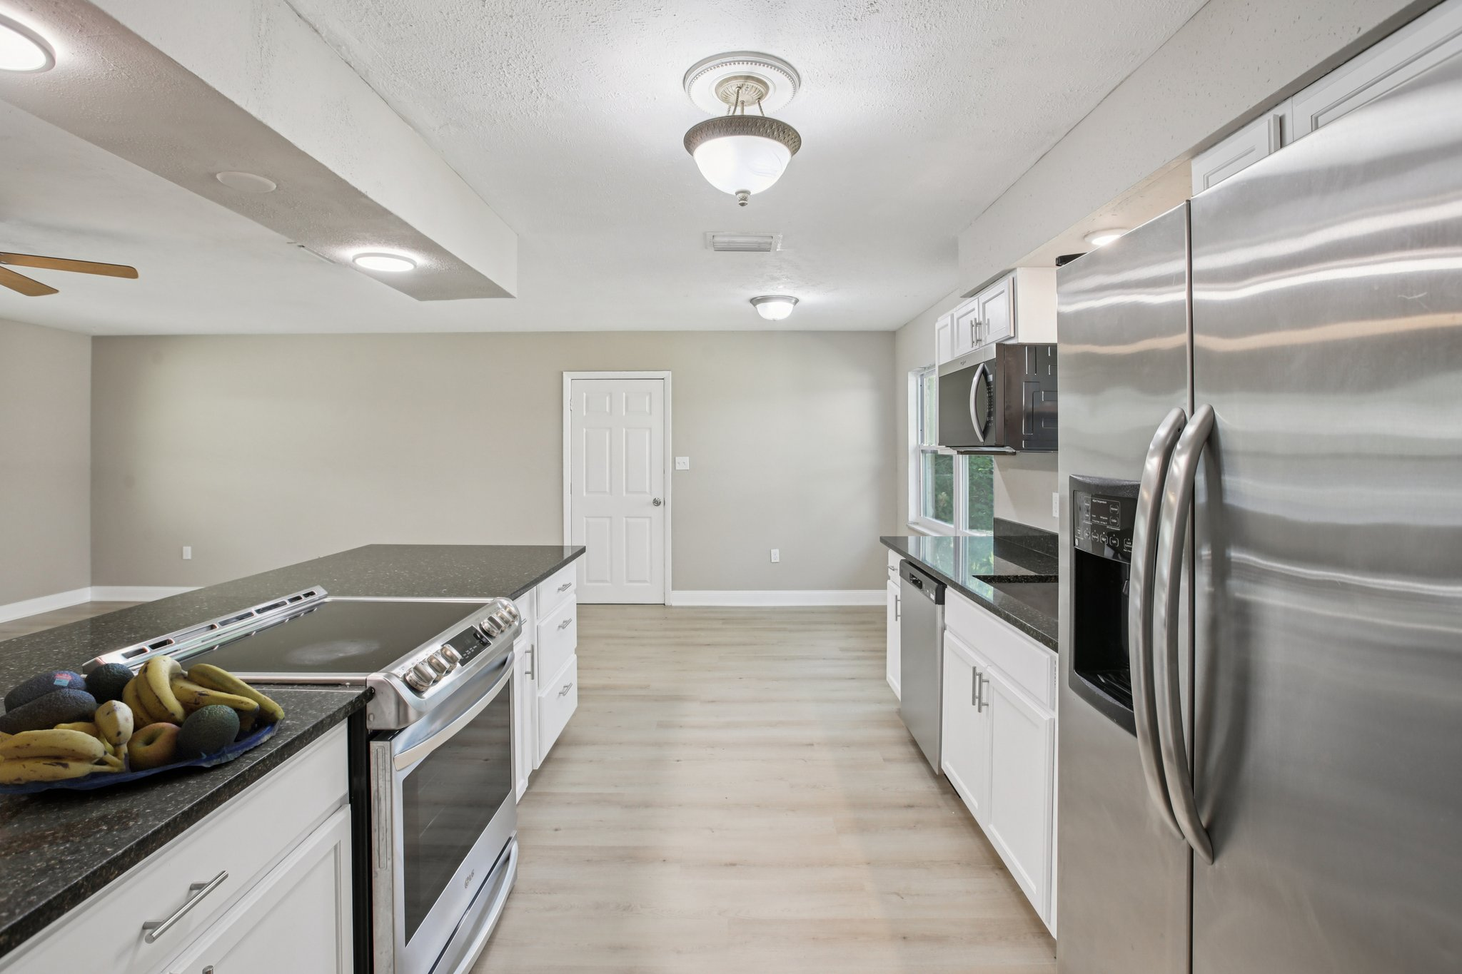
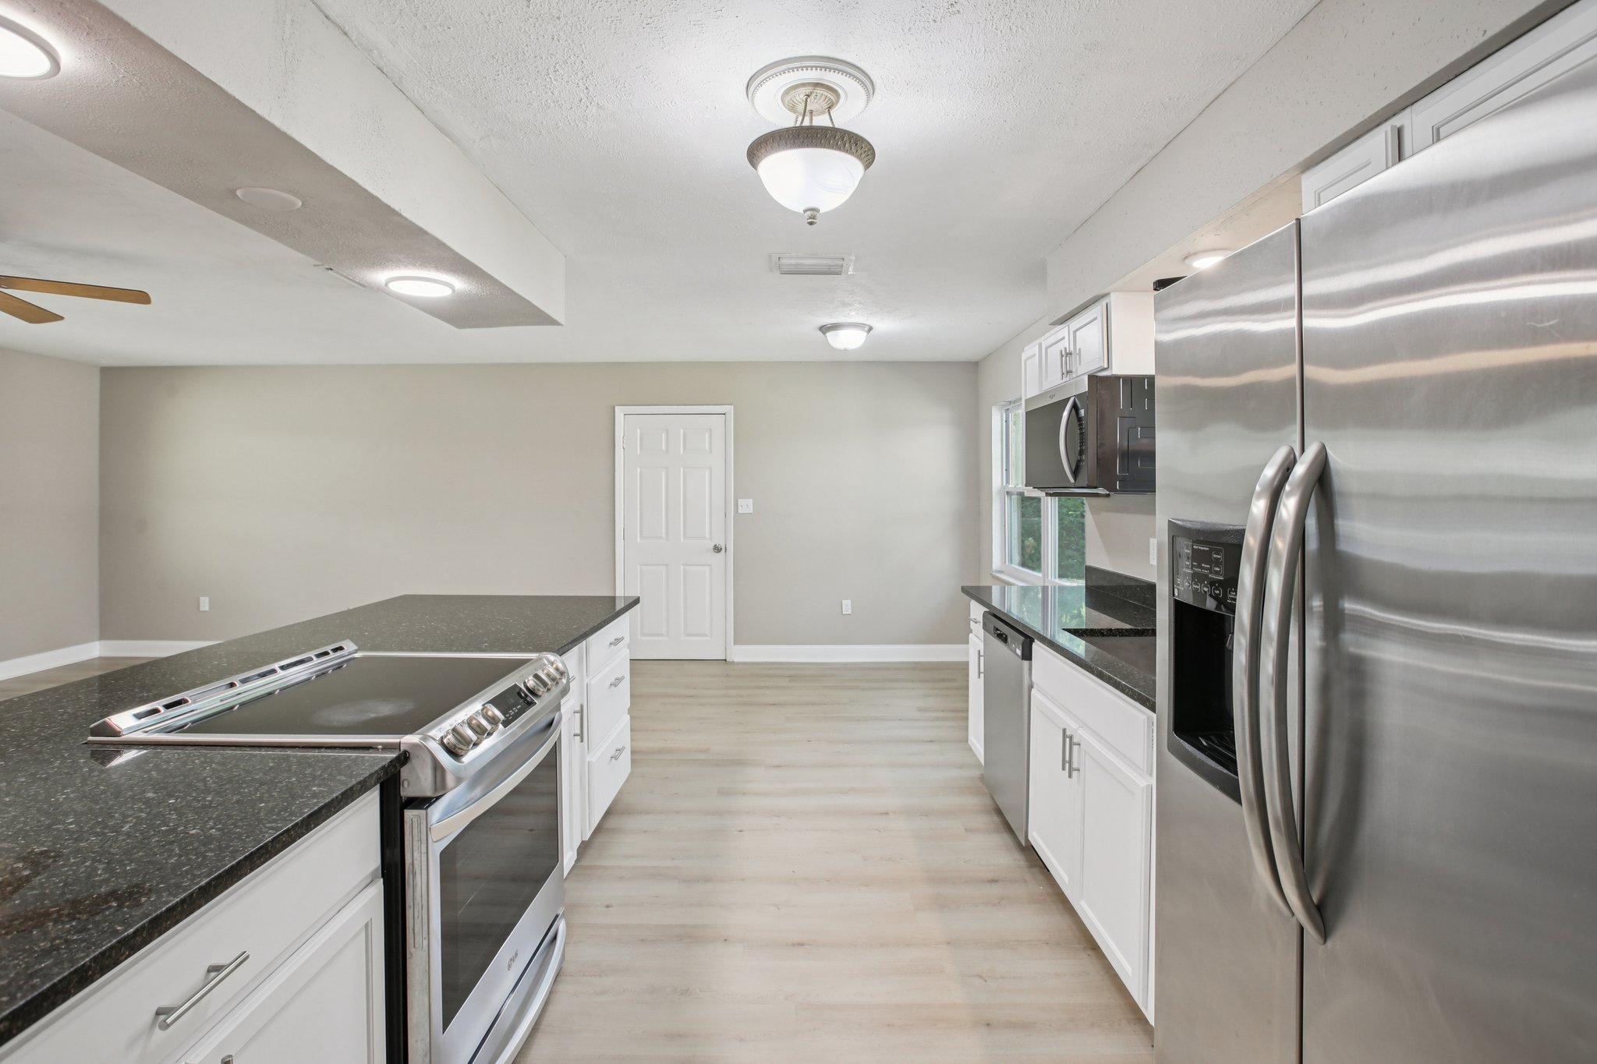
- fruit bowl (139, 704)
